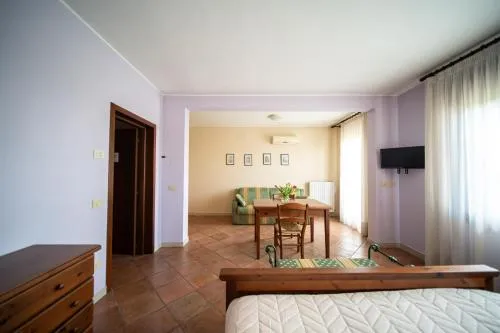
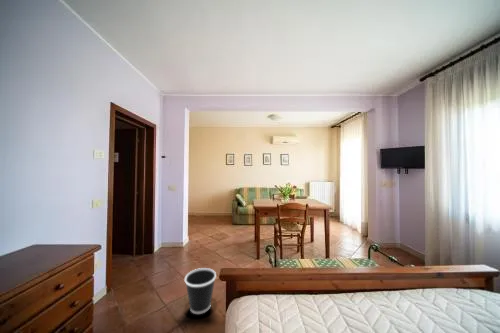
+ wastebasket (200, 291)
